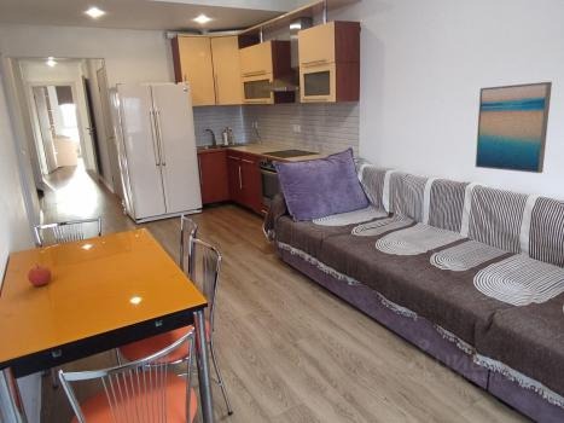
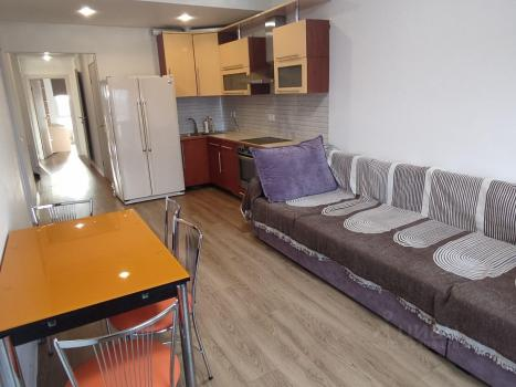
- apple (39, 273)
- wall art (510, 128)
